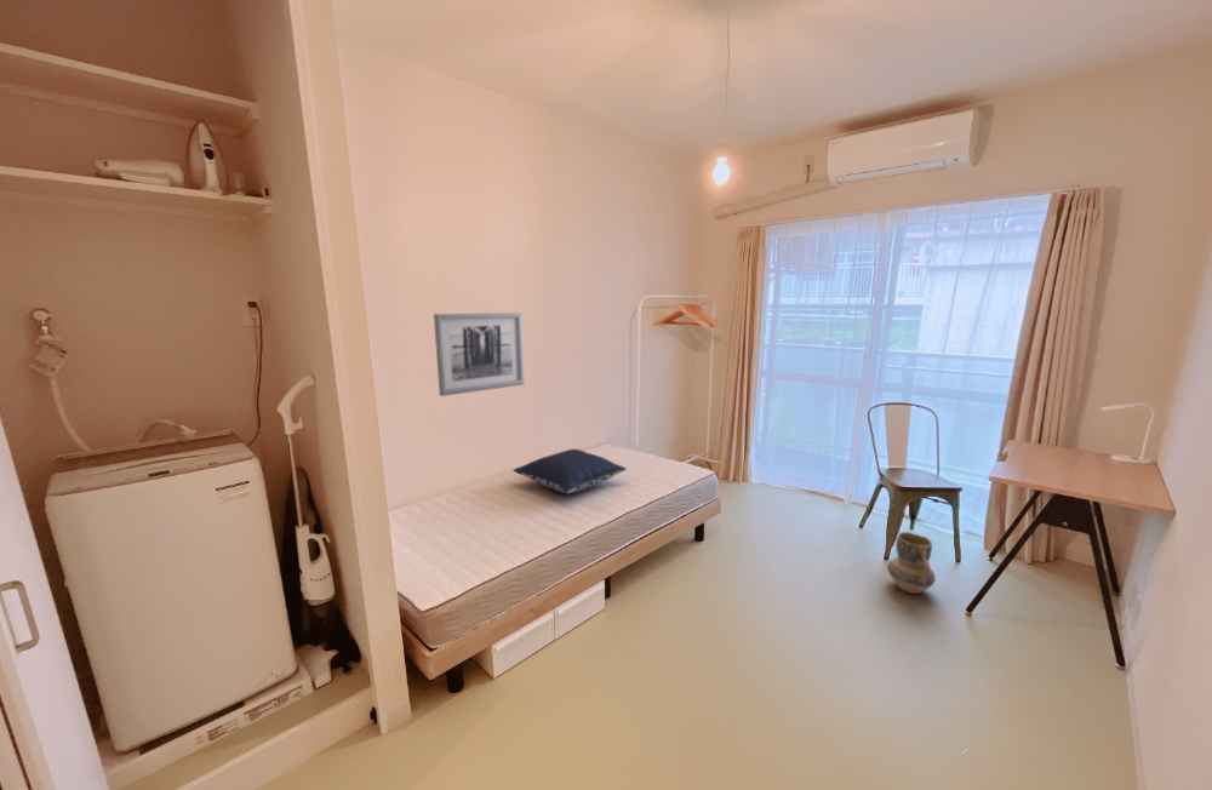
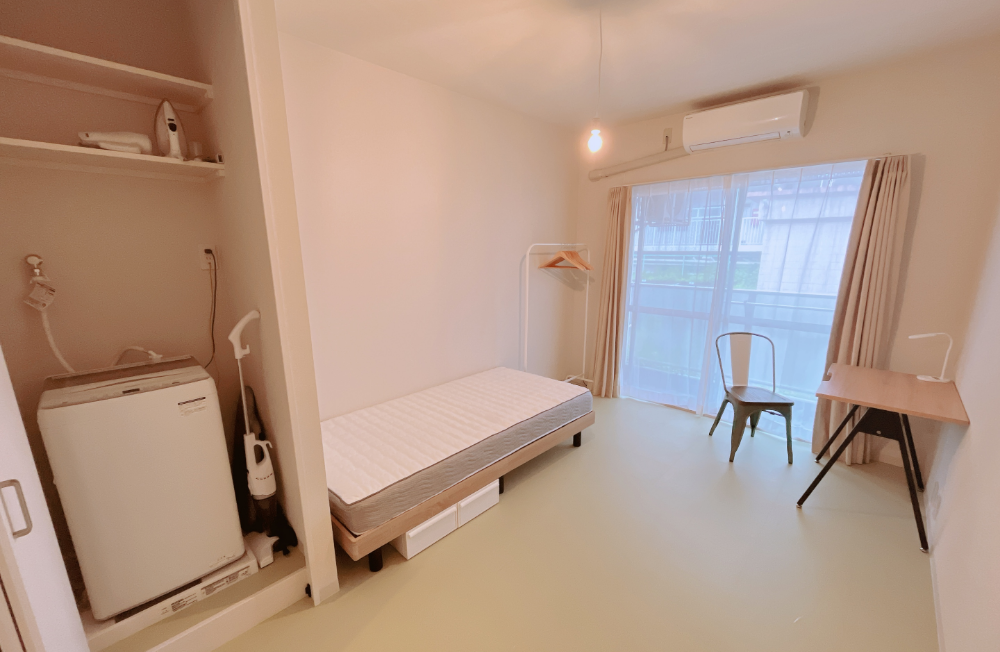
- wall art (482, 351)
- pillow (570, 469)
- ceramic jug (911, 563)
